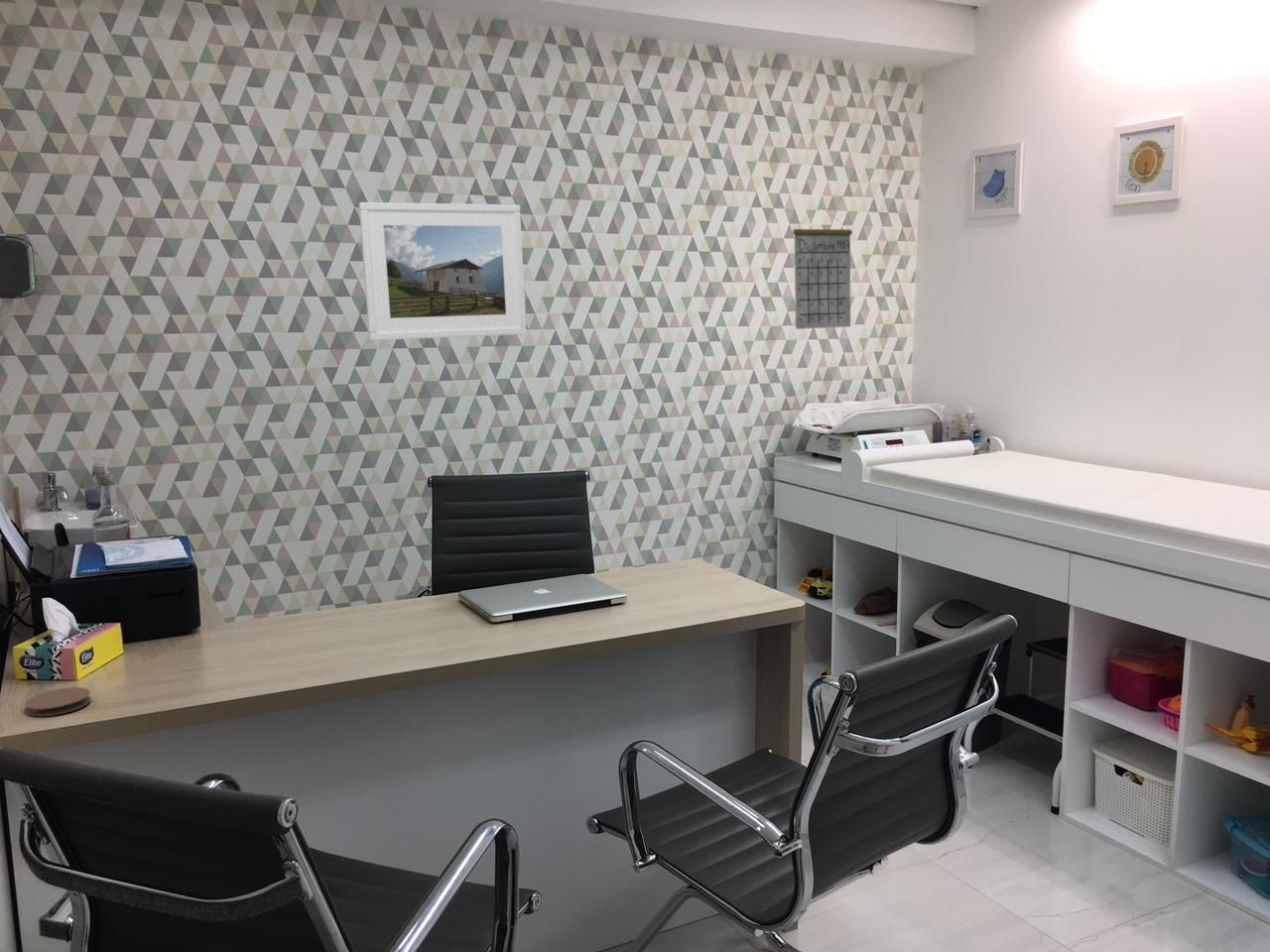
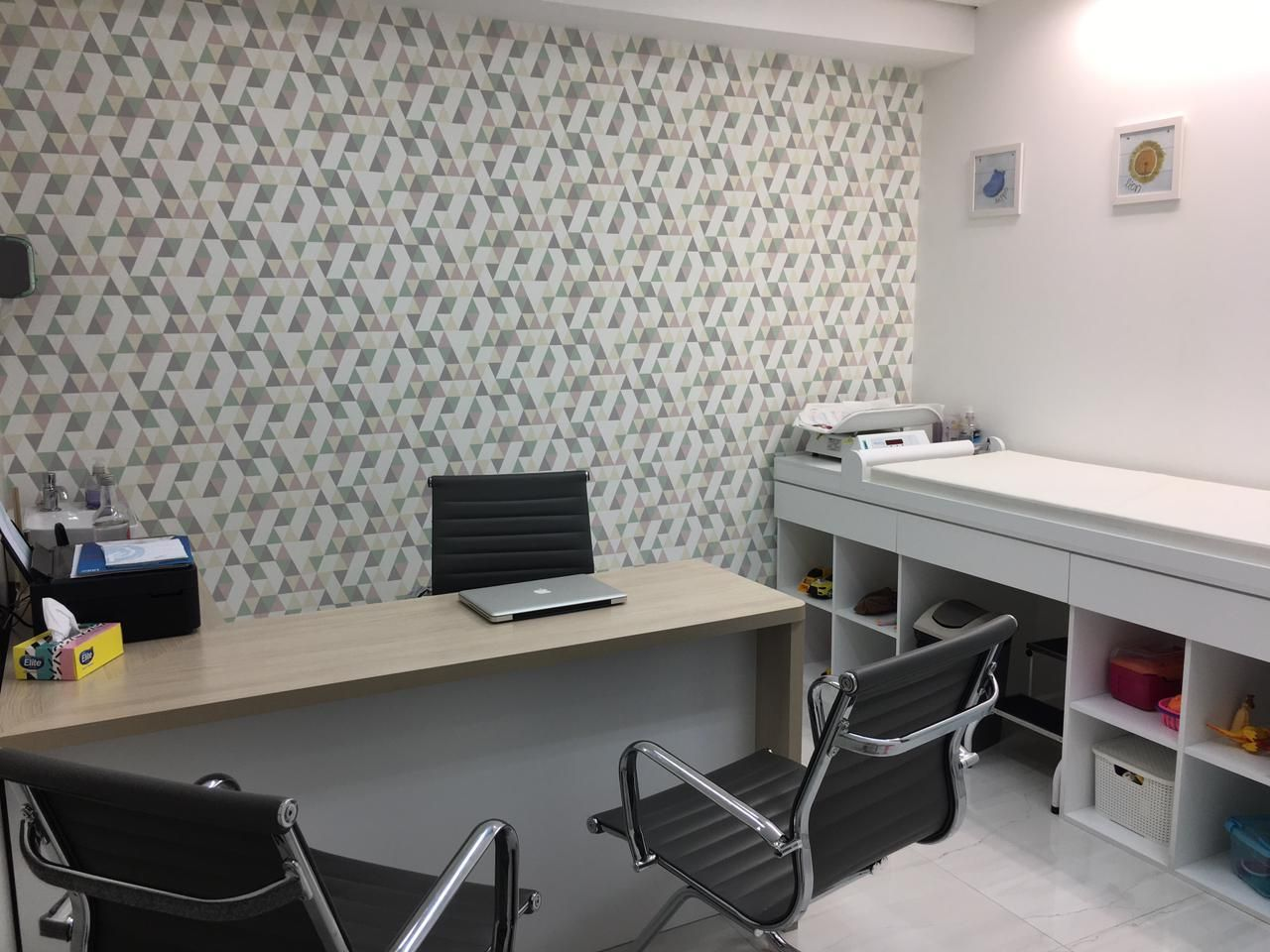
- calendar (823, 267)
- coaster (58, 701)
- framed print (445, 271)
